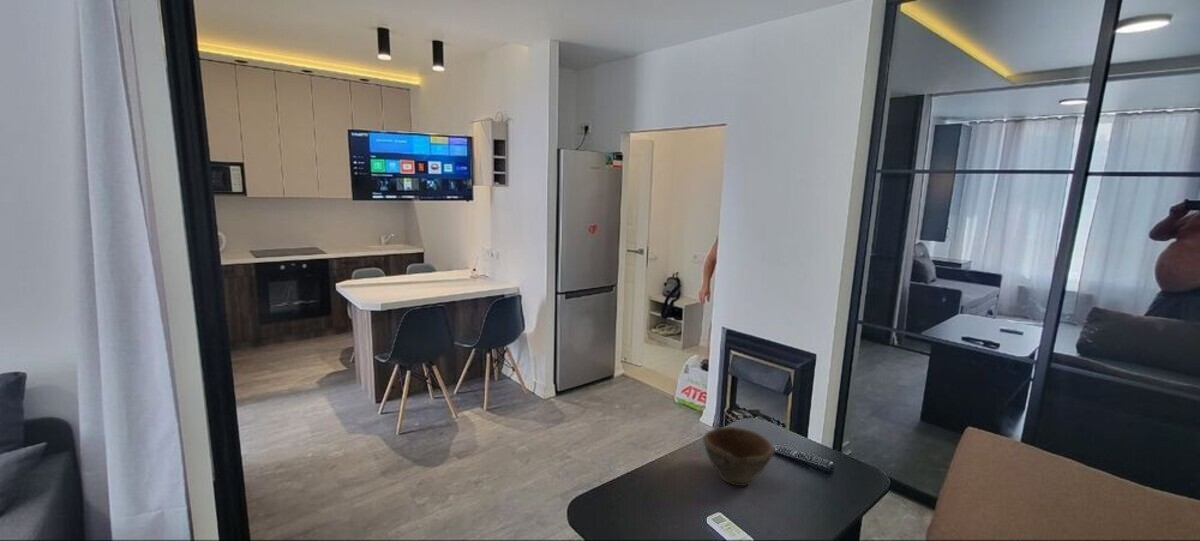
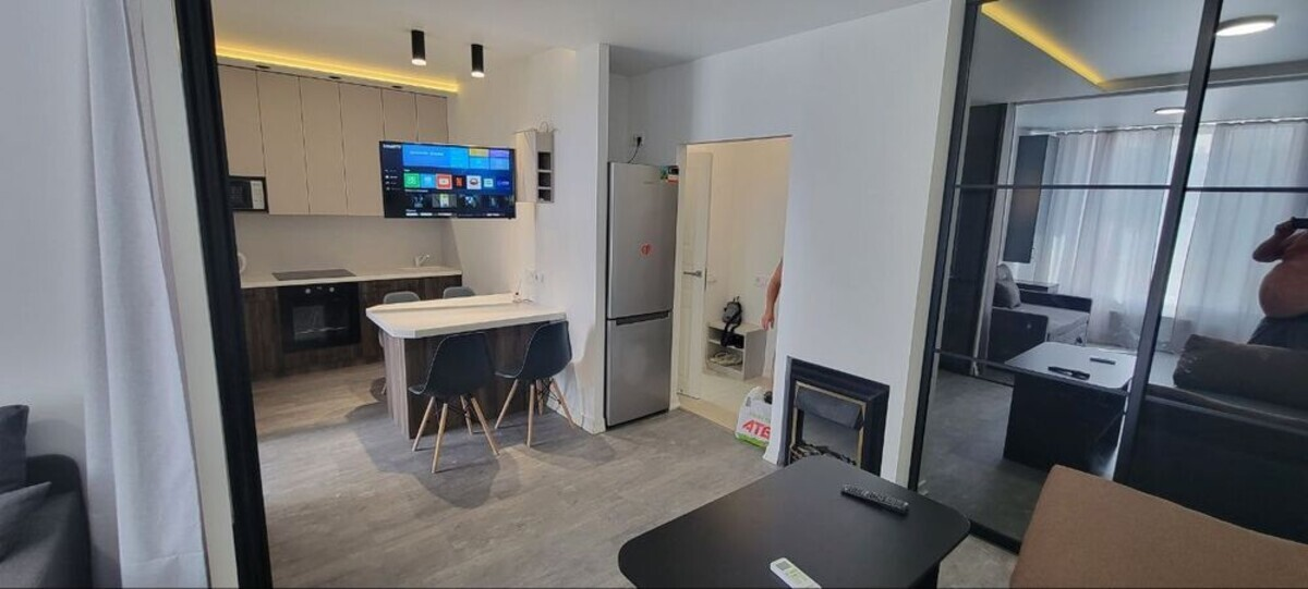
- bowl (736, 458)
